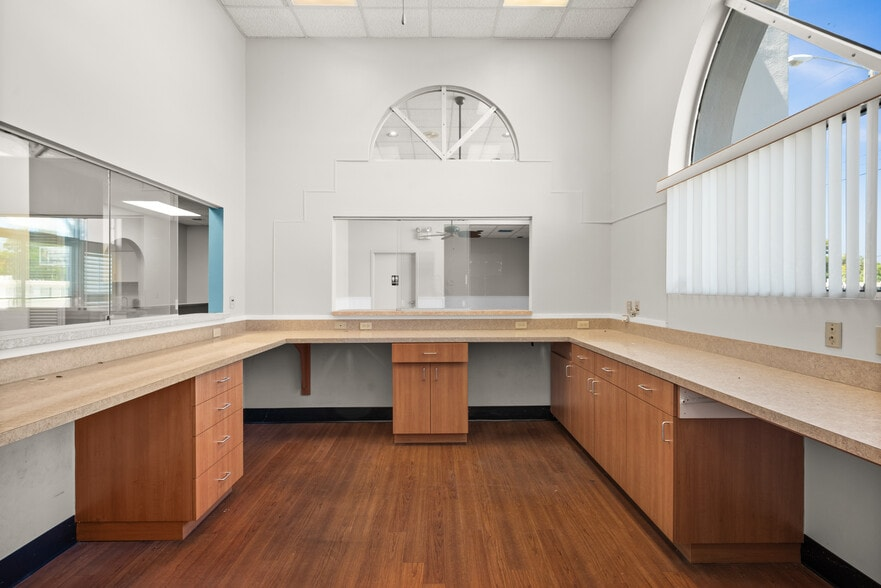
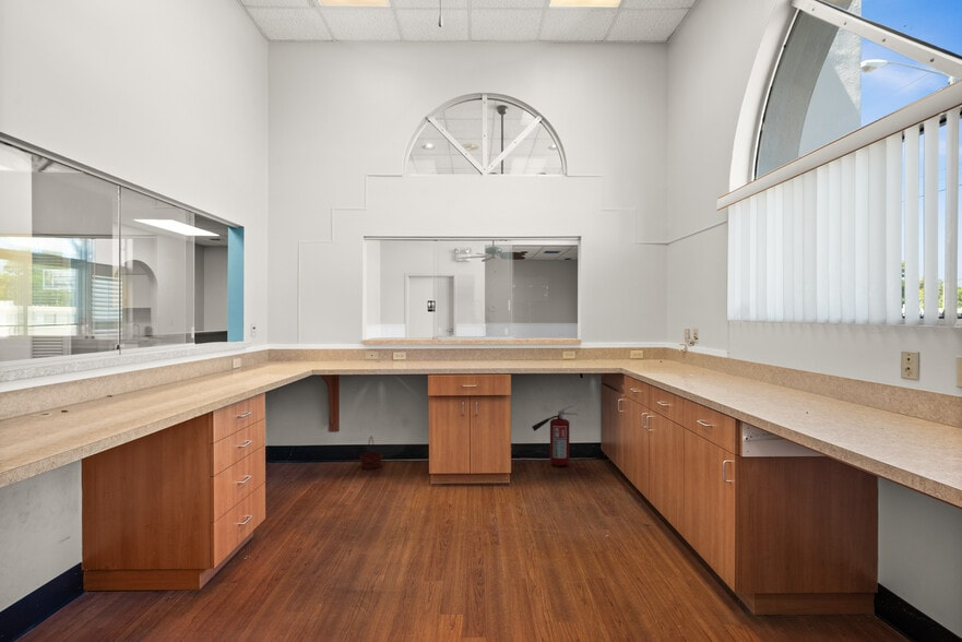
+ fire extinguisher (555, 435)
+ basket (371, 452)
